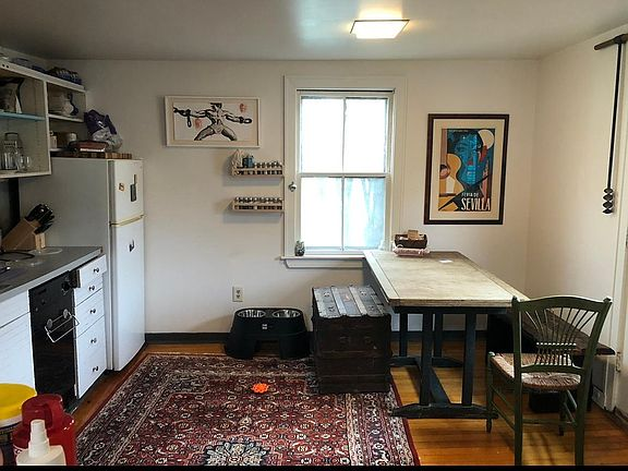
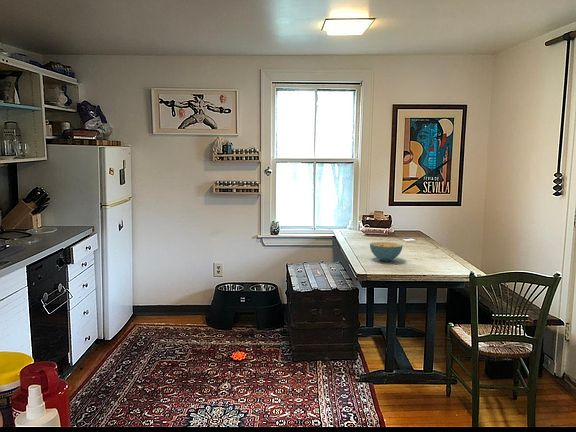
+ cereal bowl (385, 252)
